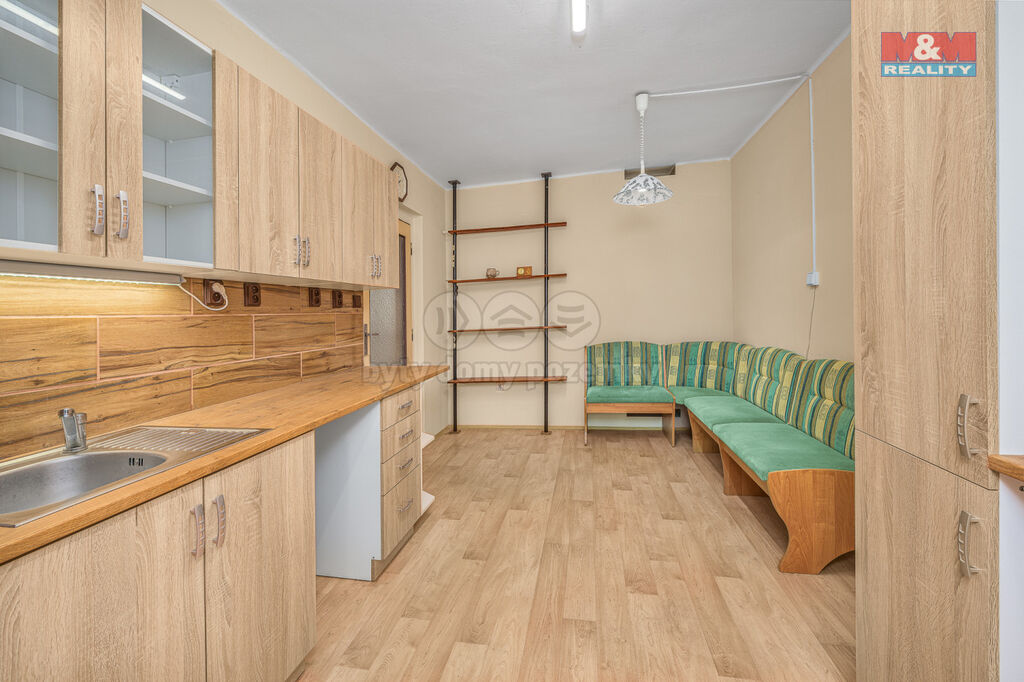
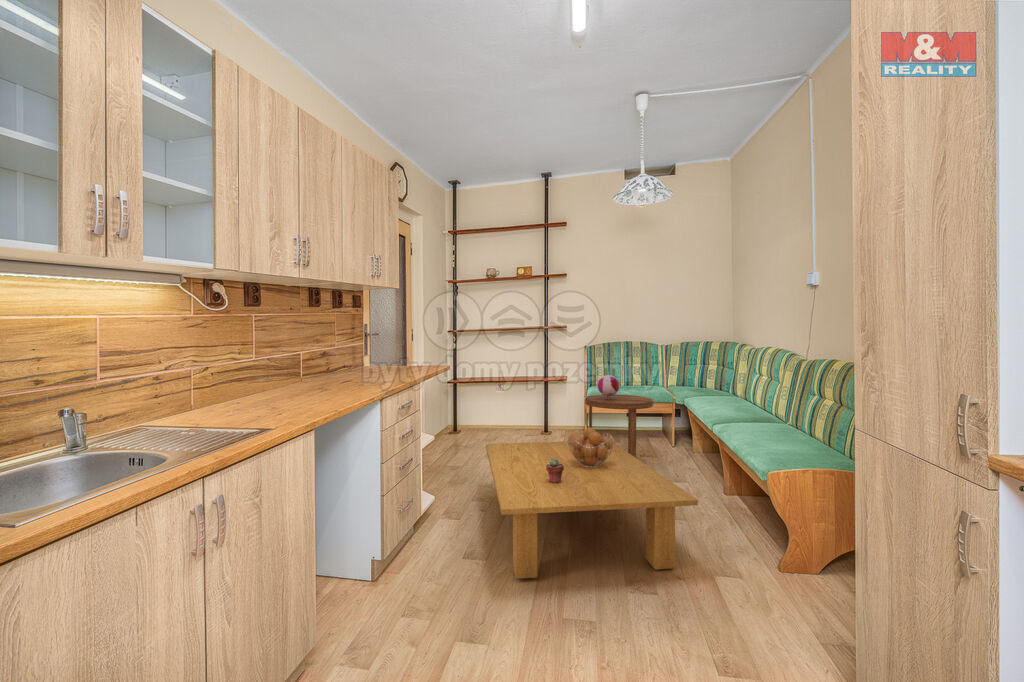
+ potted succulent (554, 469)
+ coffee table (569, 496)
+ fruit basket (590, 446)
+ plush toy (608, 387)
+ side table (628, 431)
